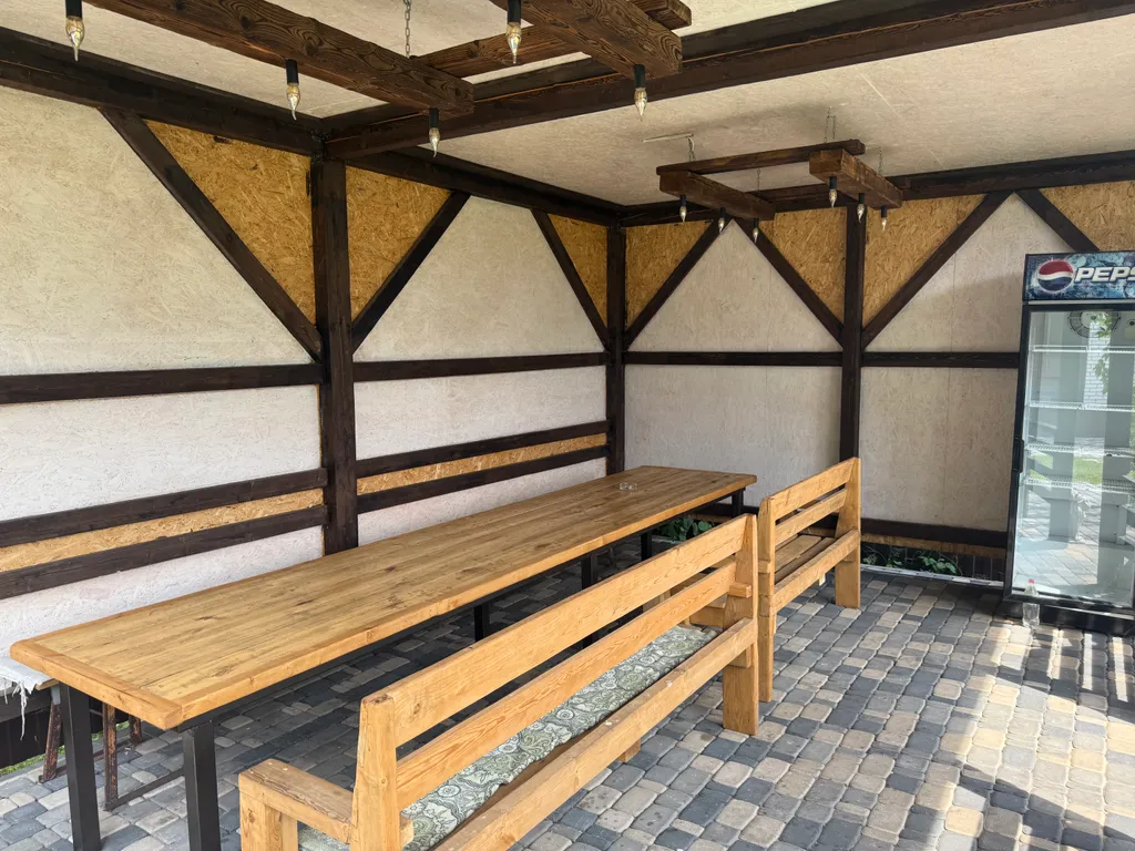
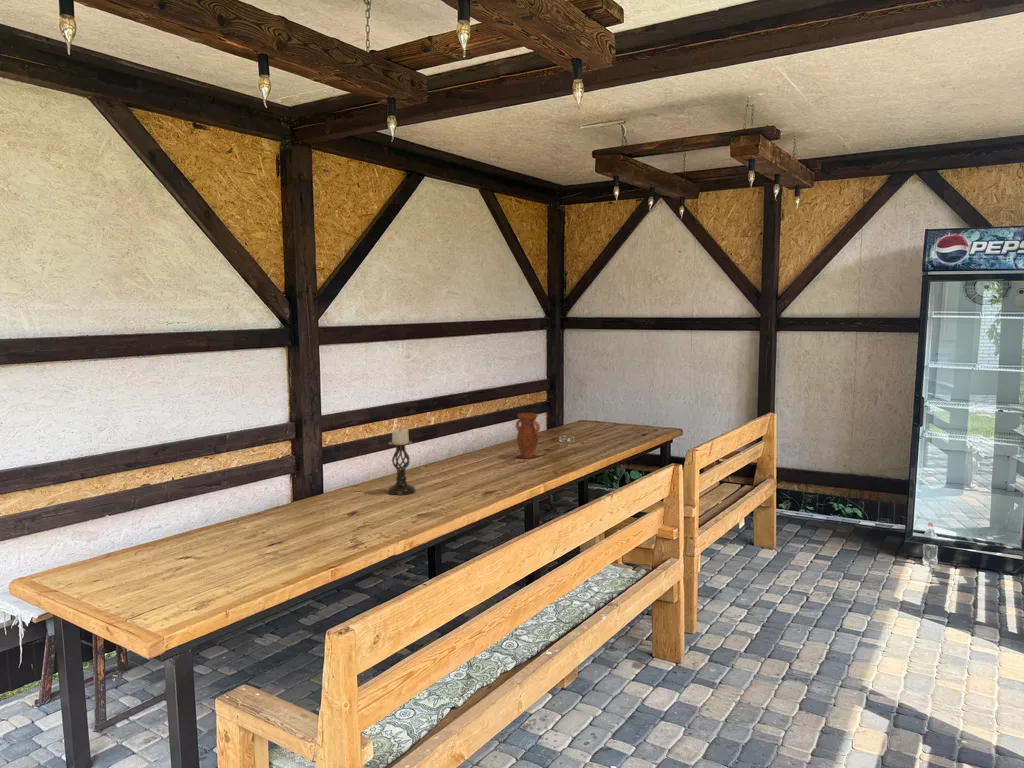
+ candle holder (401, 458)
+ pitcher (527, 435)
